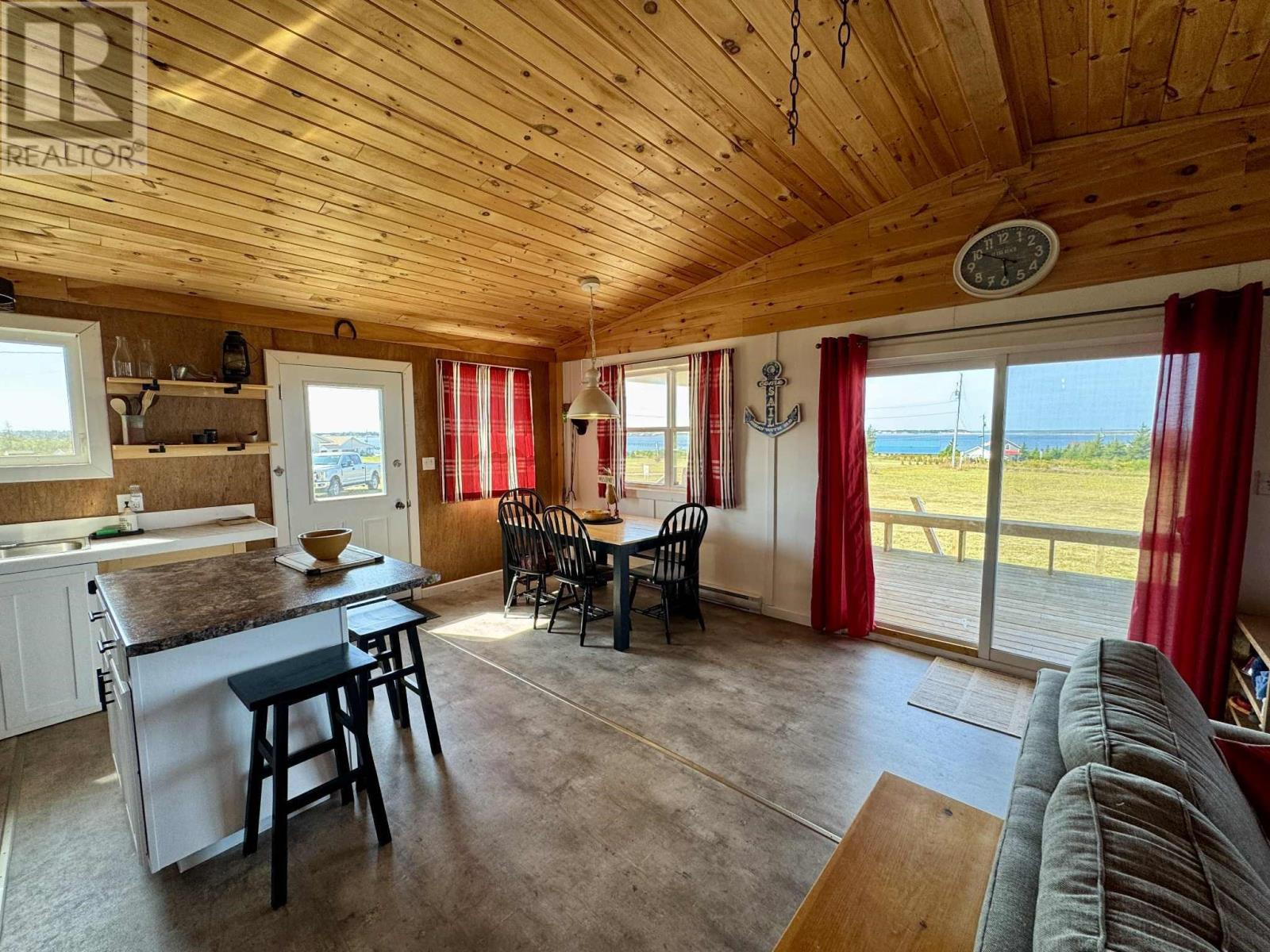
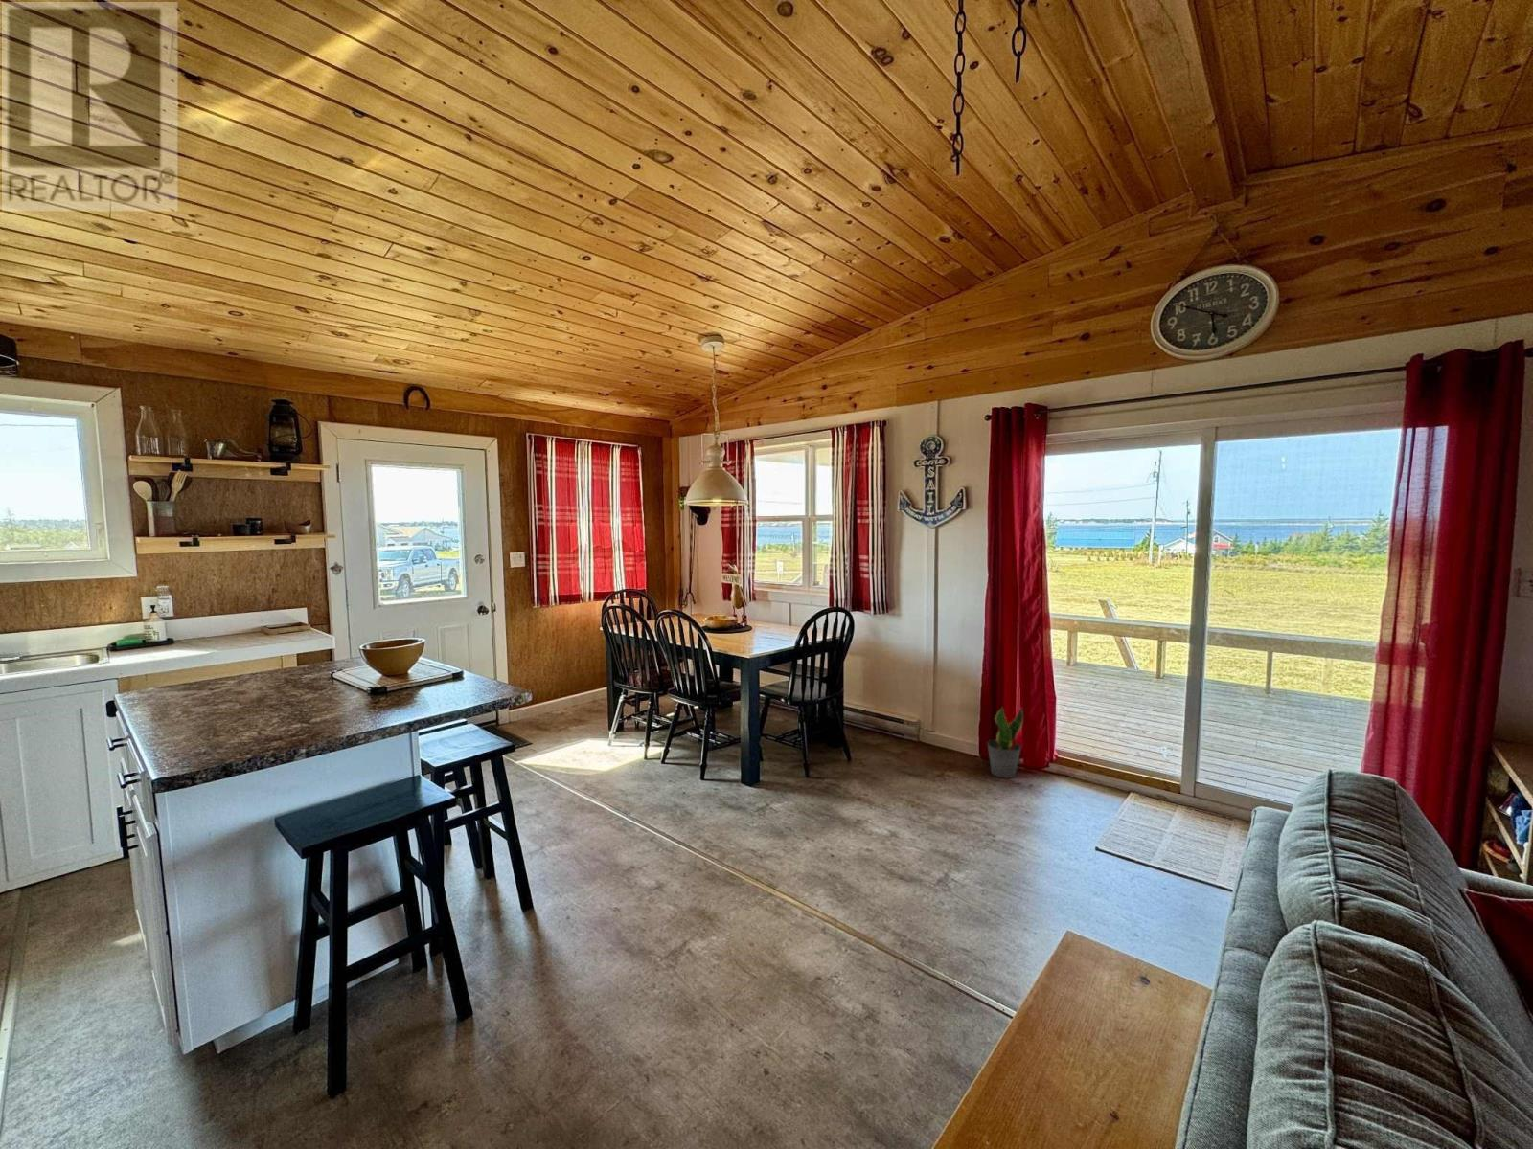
+ potted plant (1004, 739)
